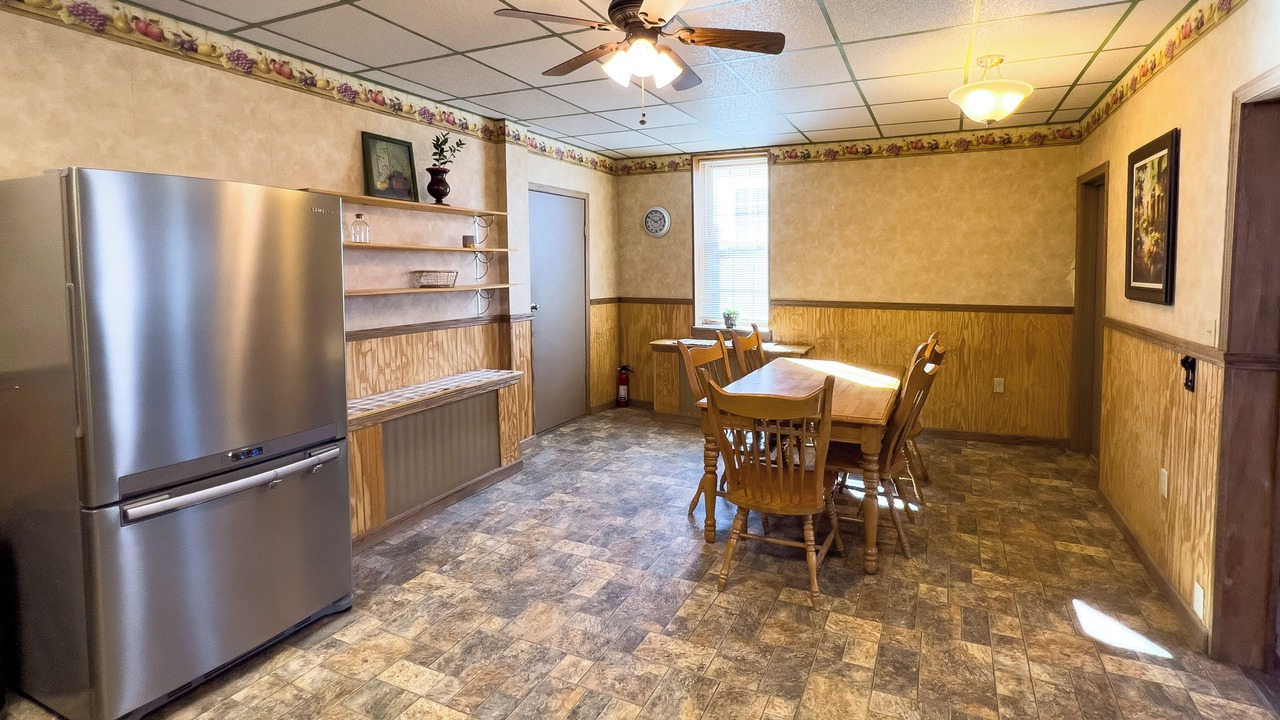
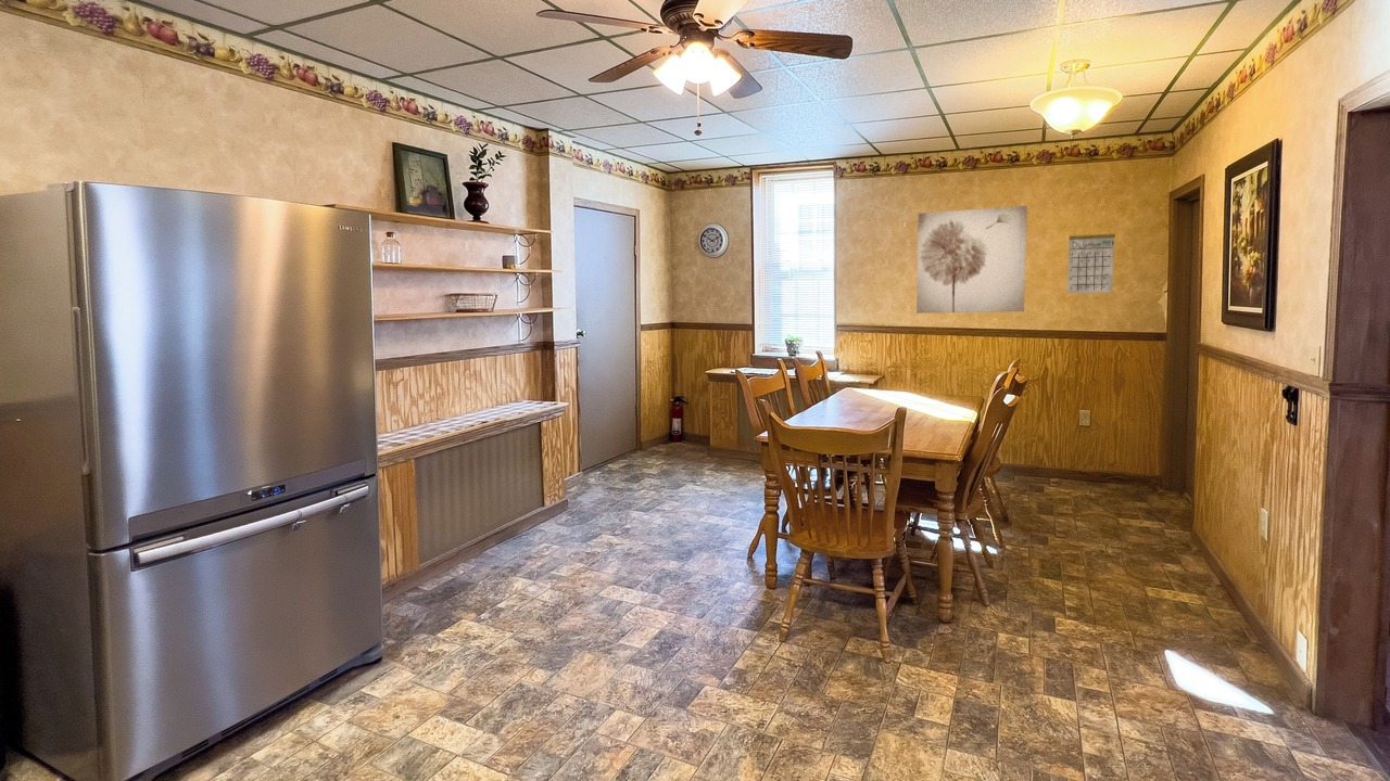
+ wall art (970, 261)
+ calendar (1090, 257)
